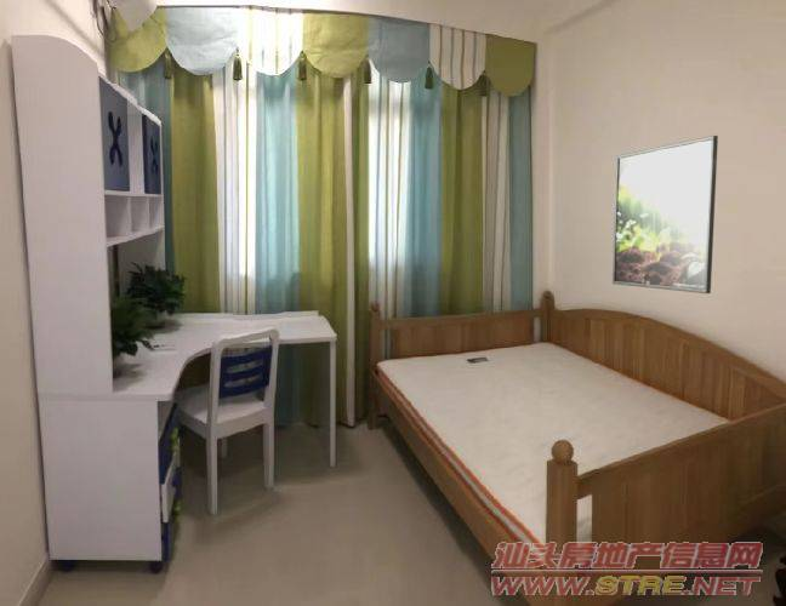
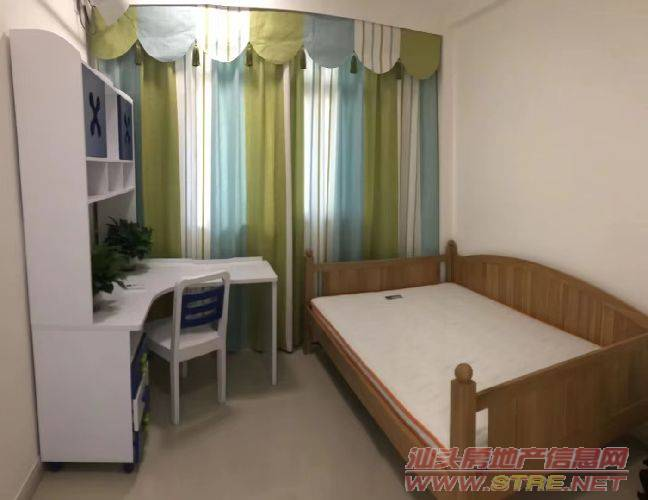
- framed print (659, 218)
